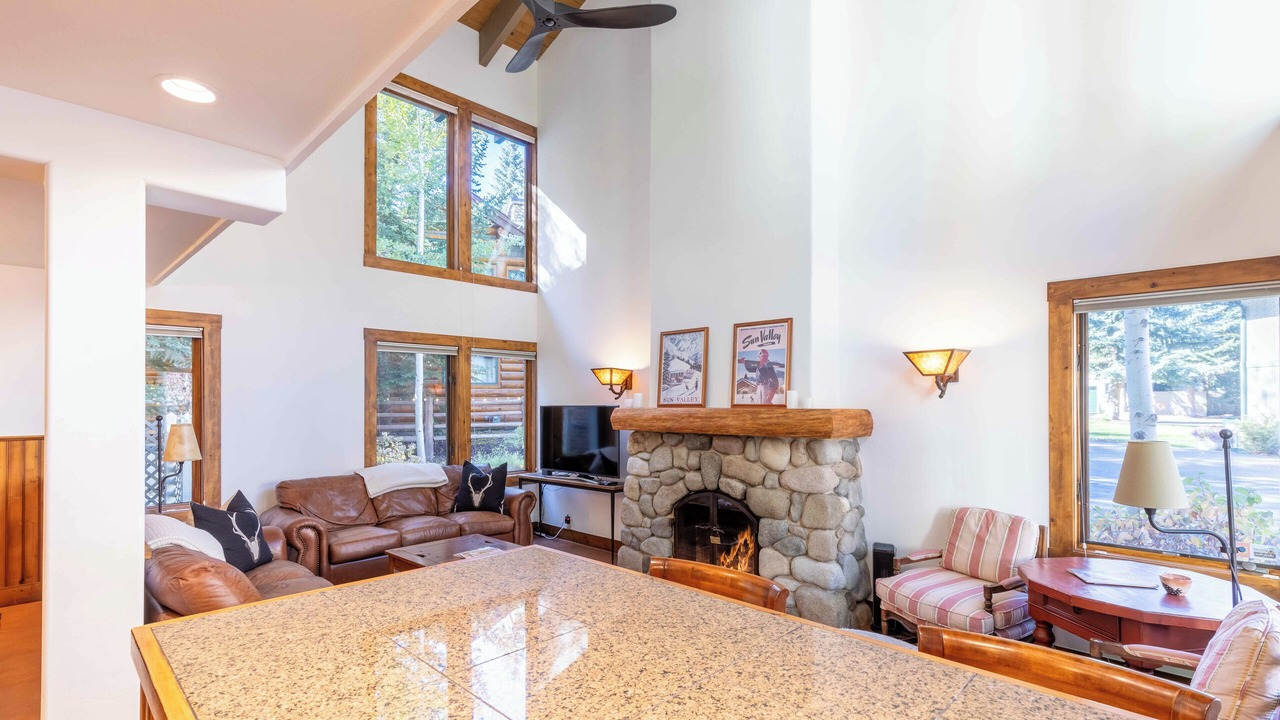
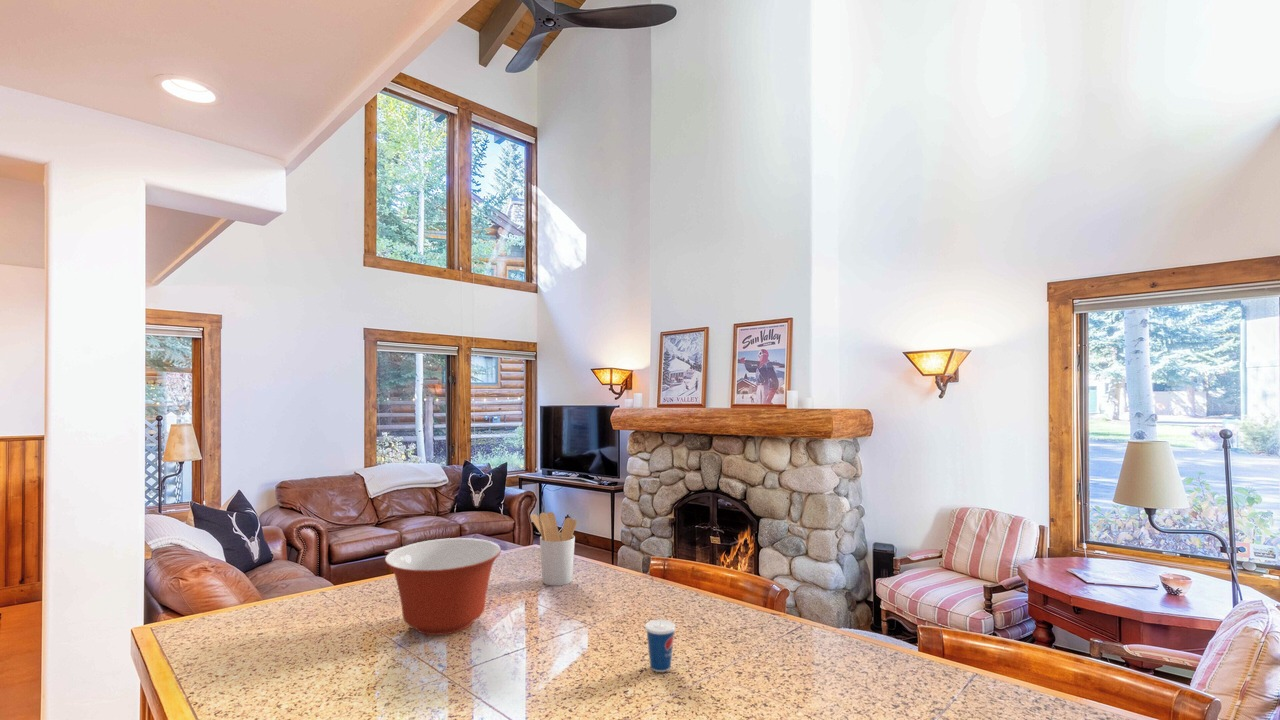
+ cup (660, 634)
+ mixing bowl (444, 588)
+ utensil holder (552, 546)
